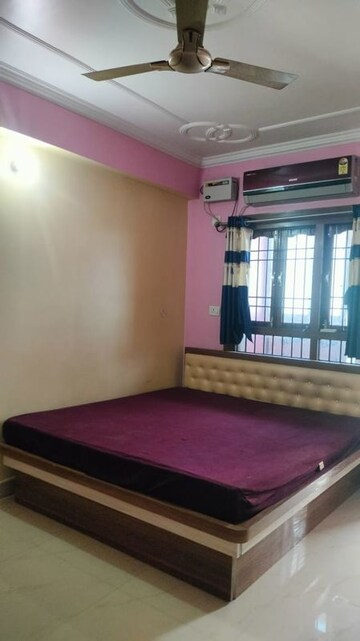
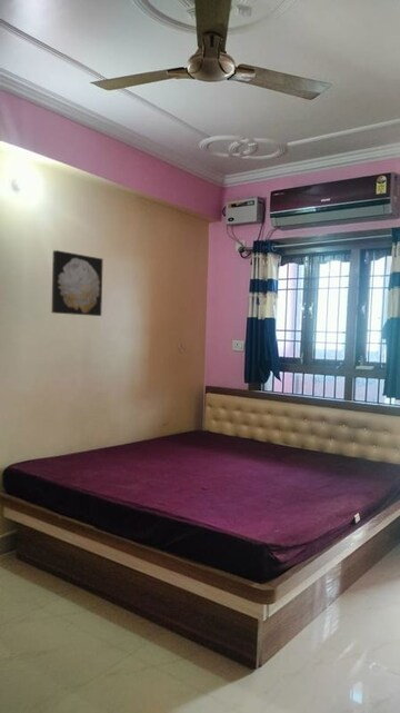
+ wall art (78, 285)
